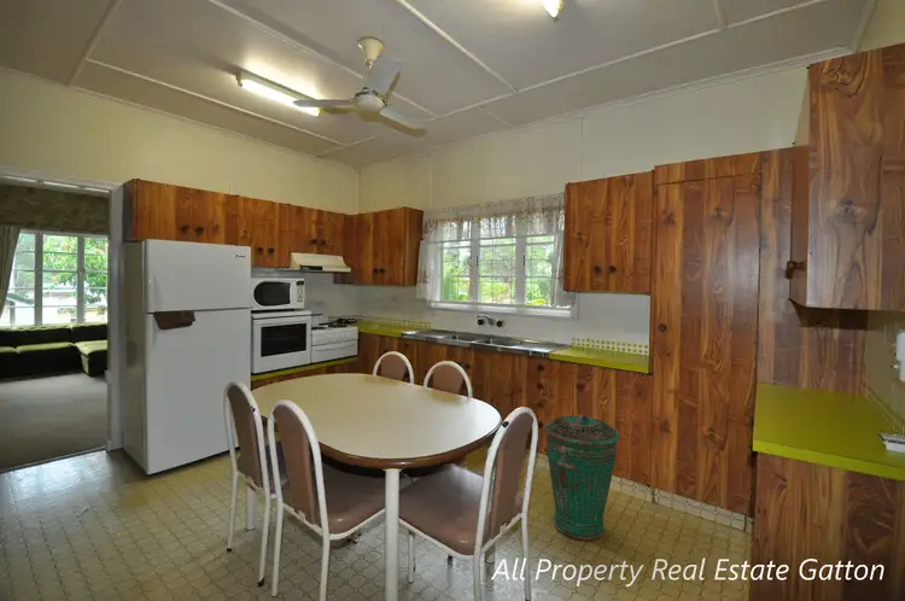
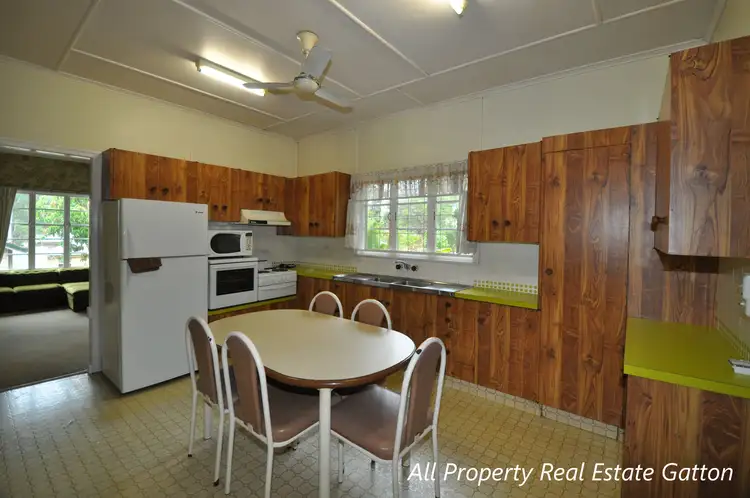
- trash can (579, 471)
